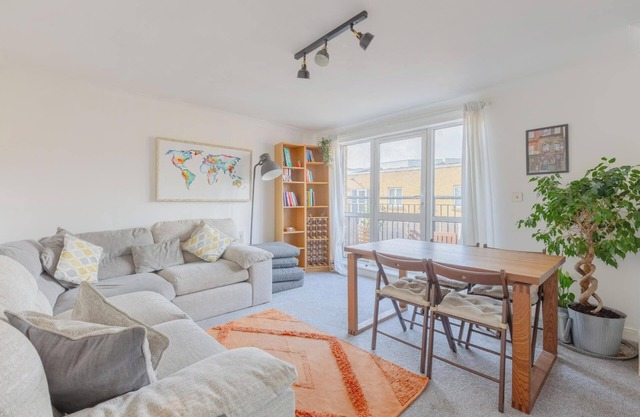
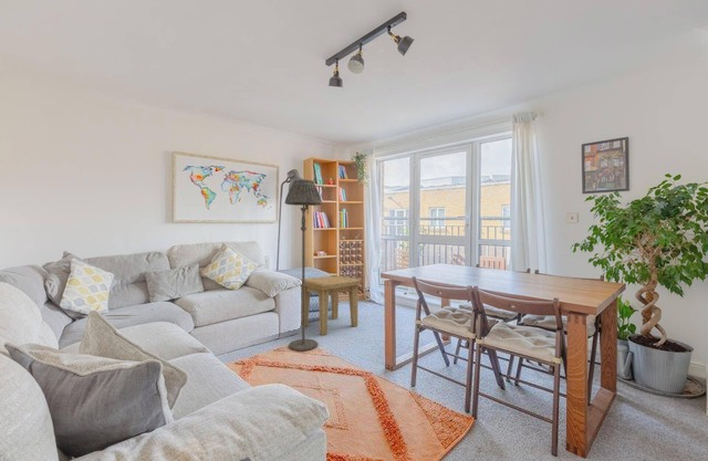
+ side table (327, 302)
+ floor lamp (303, 263)
